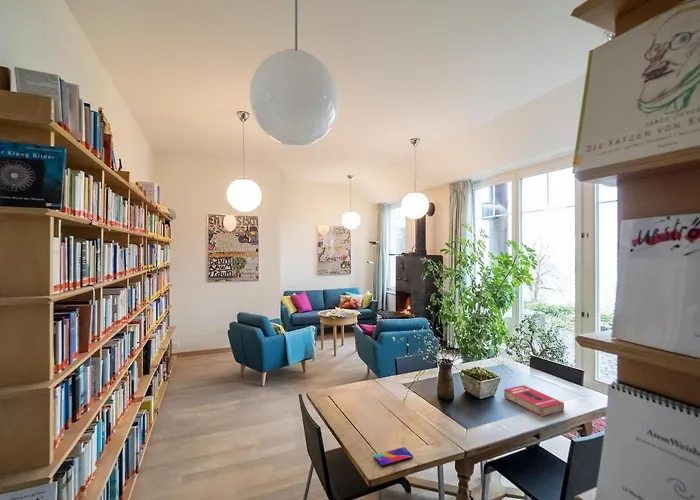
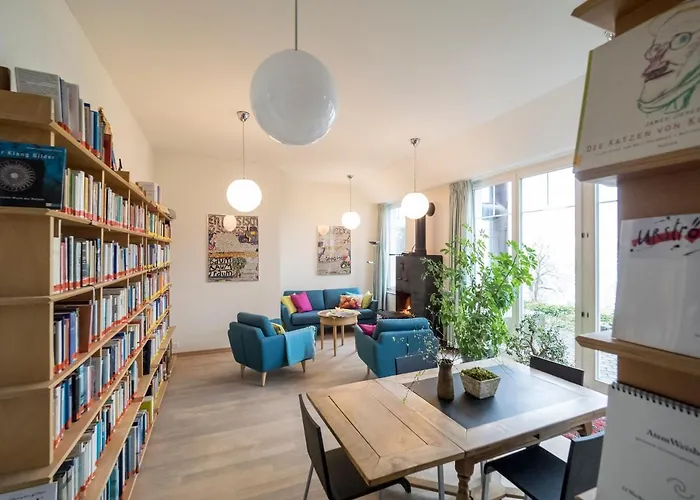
- book (532, 399)
- smartphone (393, 456)
